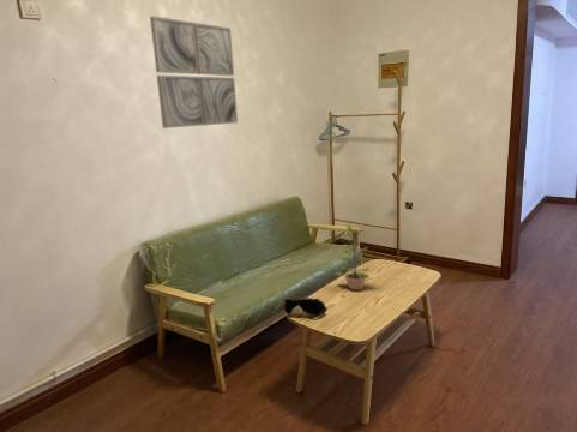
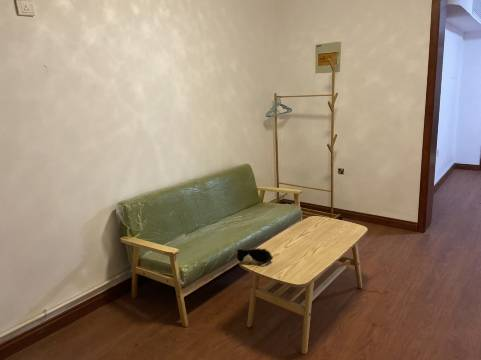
- plant (351, 256)
- wall art (198, 73)
